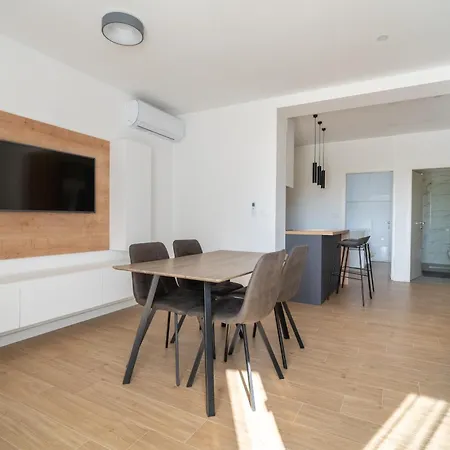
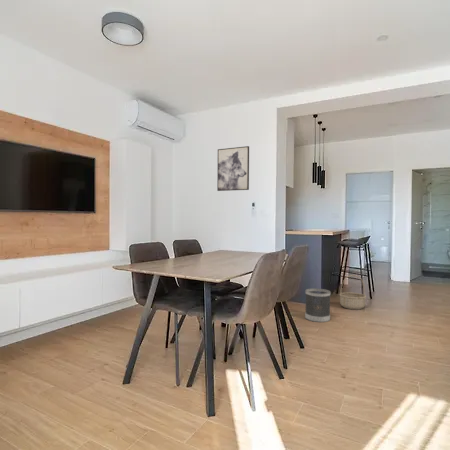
+ wall art (232, 169)
+ wastebasket (317, 304)
+ basket (352, 293)
